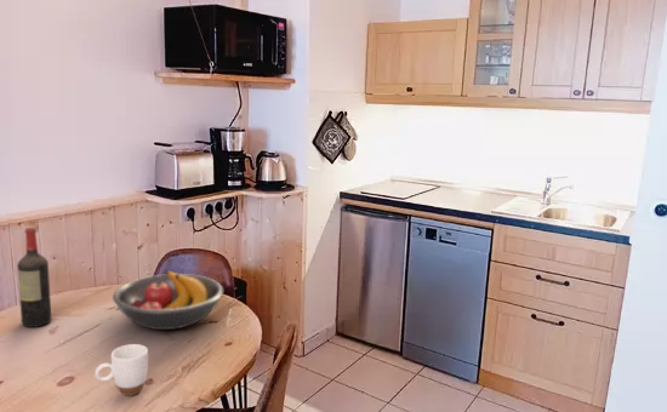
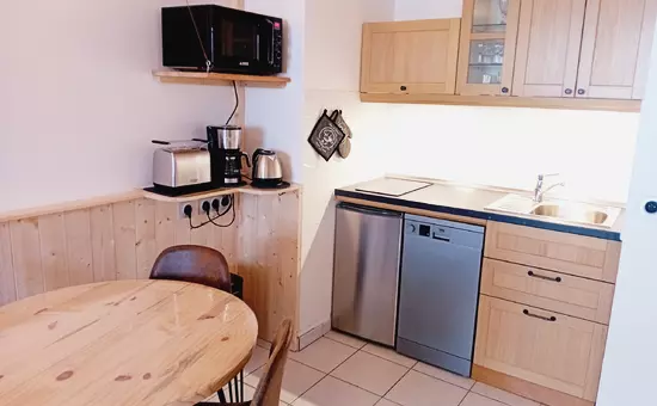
- wine bottle (33, 275)
- mug (121, 373)
- fruit bowl (170, 301)
